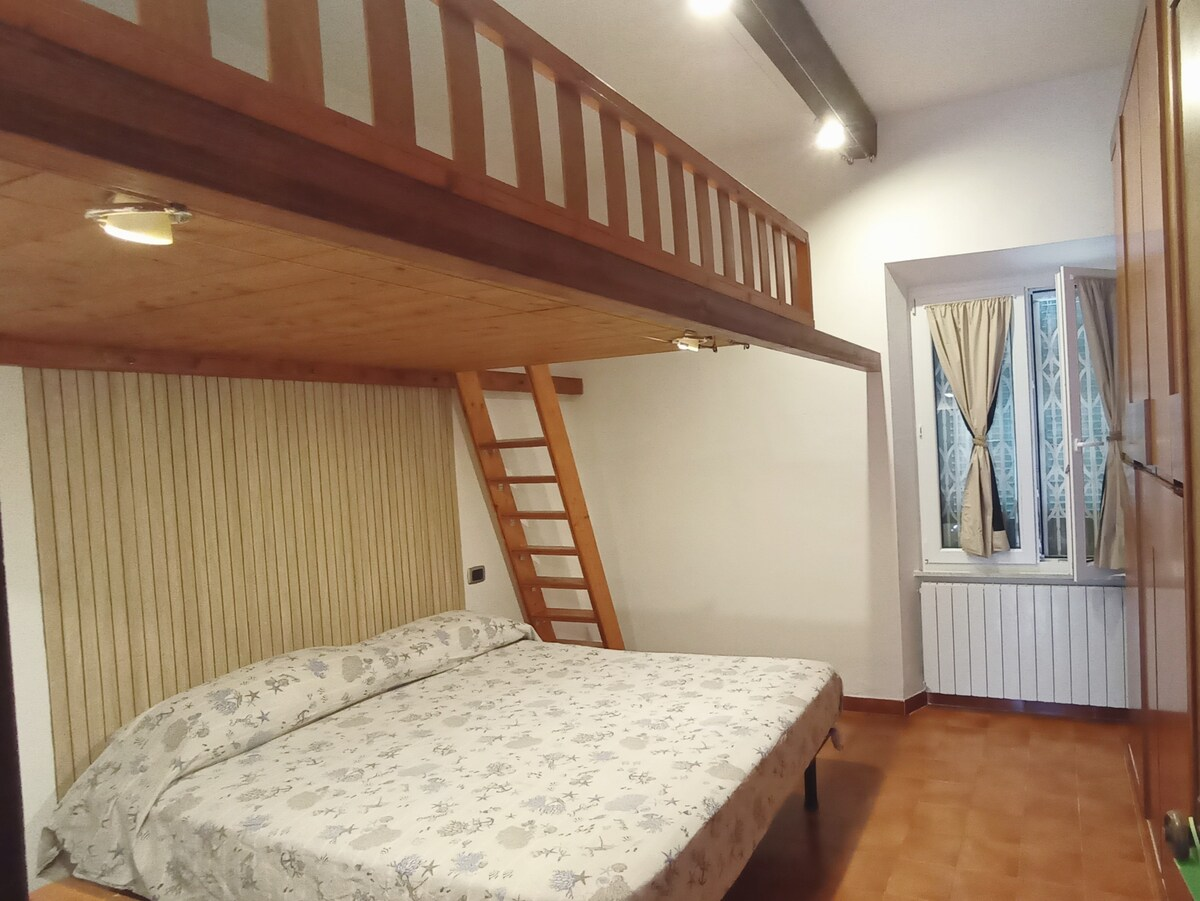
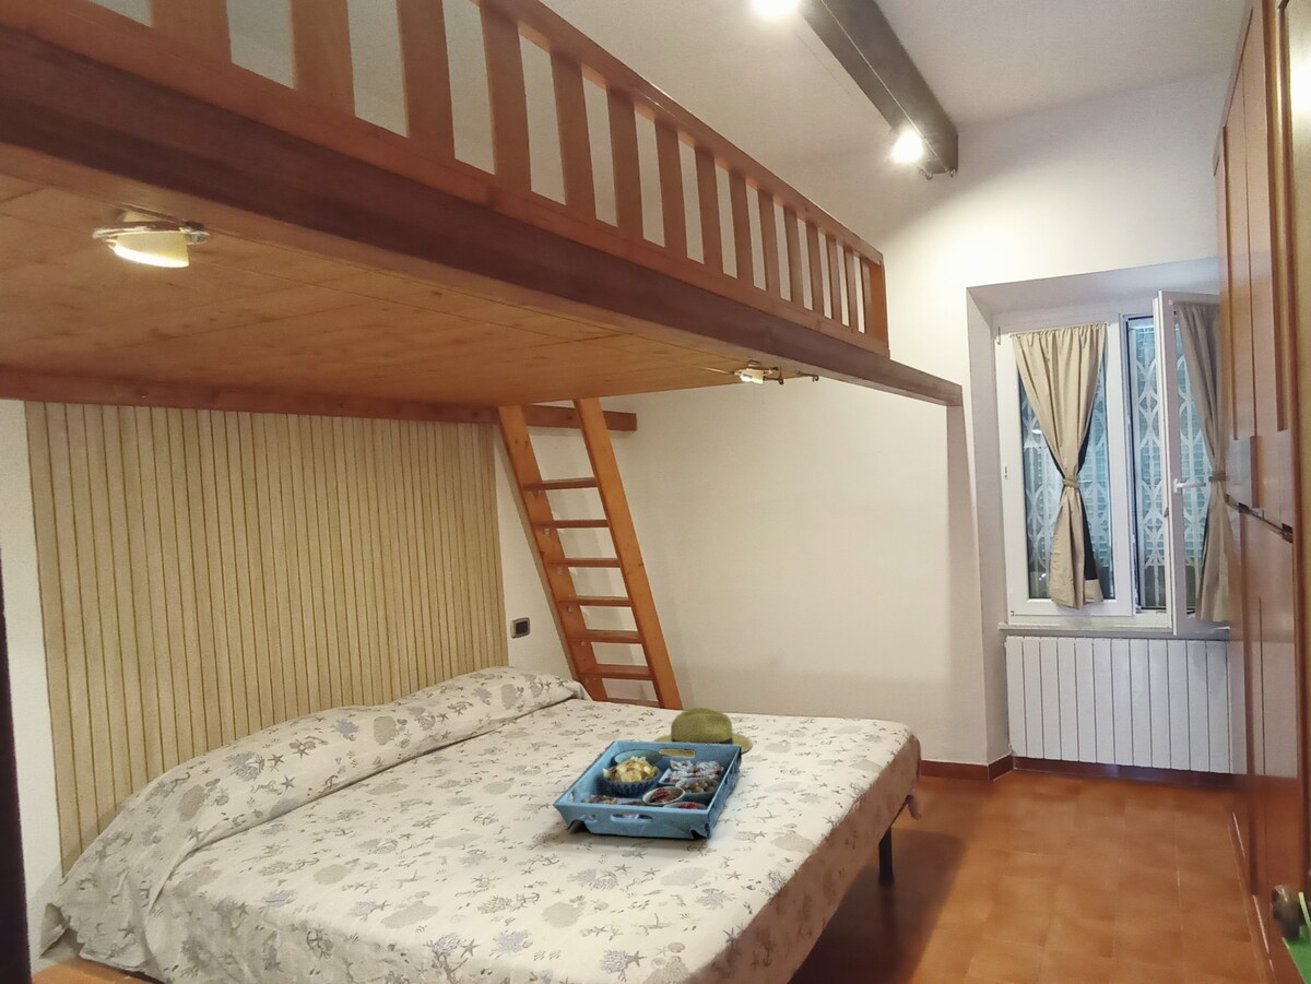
+ serving tray (654, 784)
+ straw hat (700, 727)
